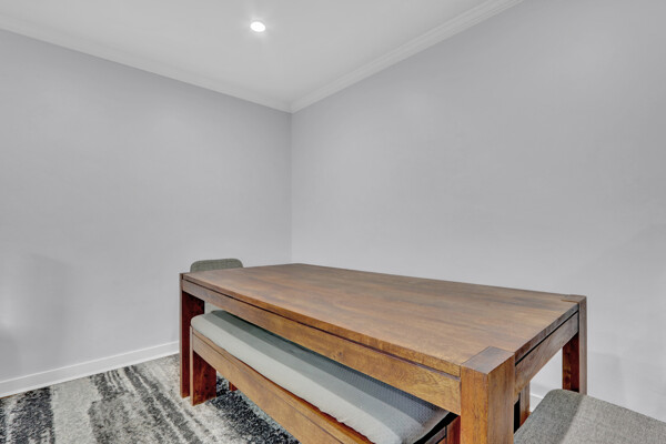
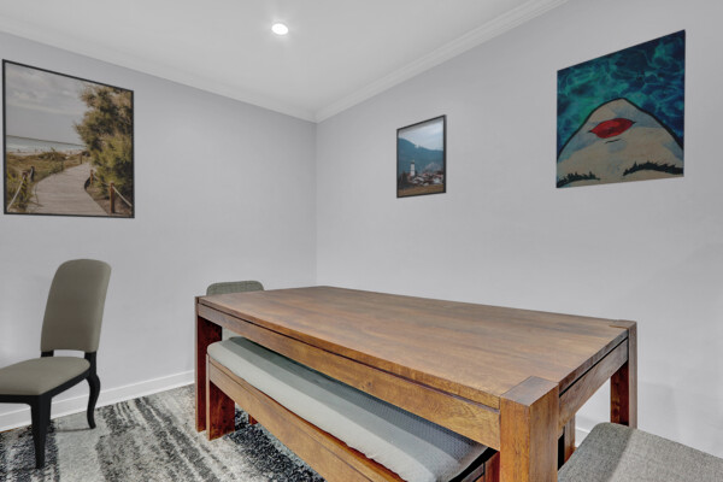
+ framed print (419, 159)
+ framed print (75, 146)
+ dining chair (48, 351)
+ wall art (613, 118)
